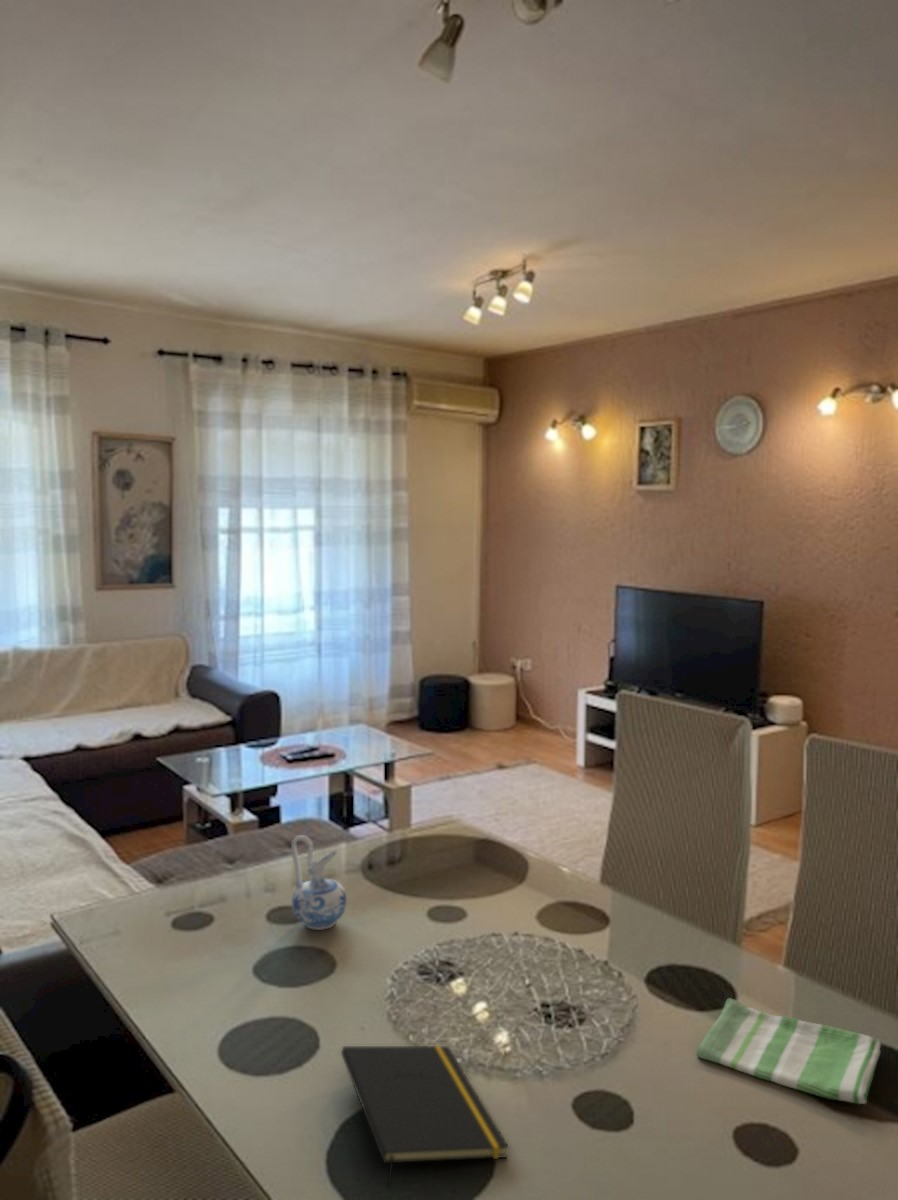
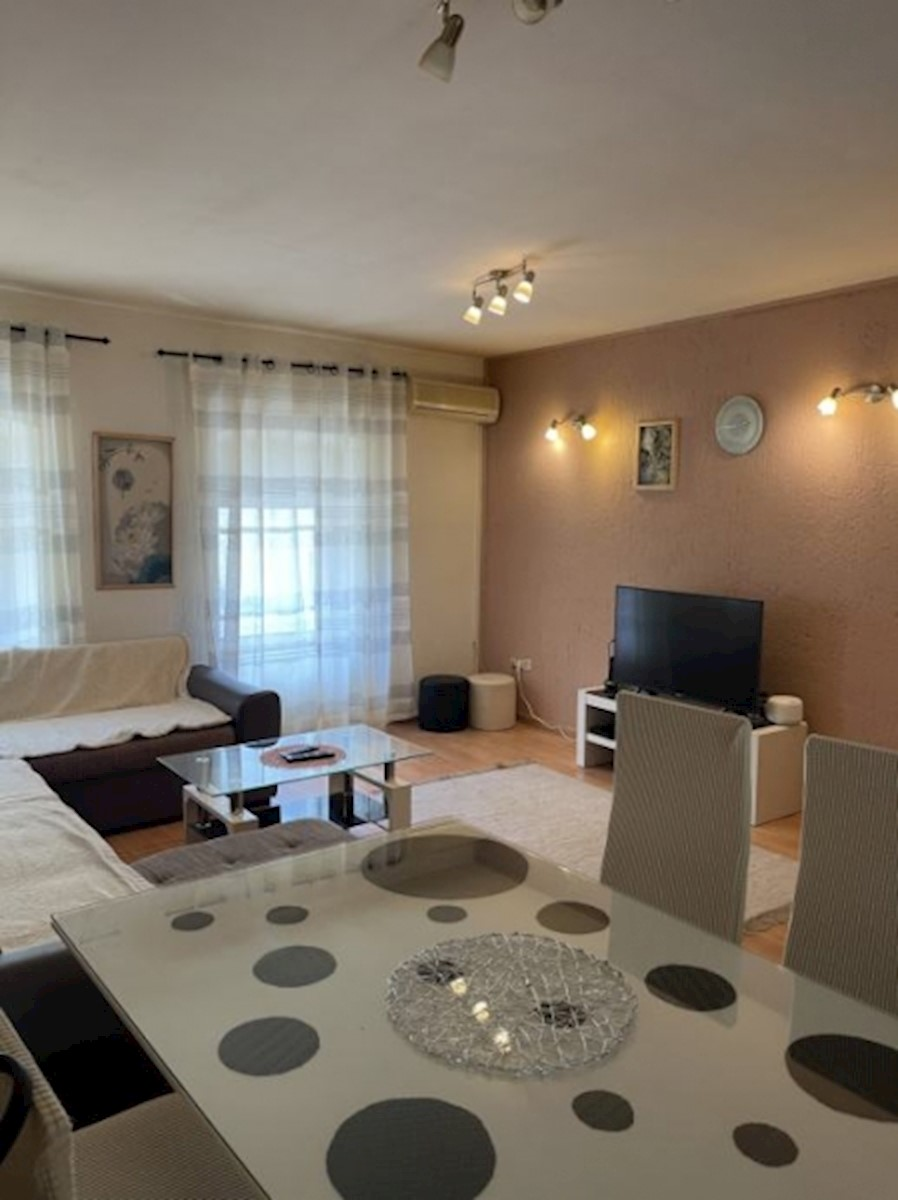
- dish towel (789, 1048)
- ceramic pitcher (319, 879)
- notepad (419, 1098)
